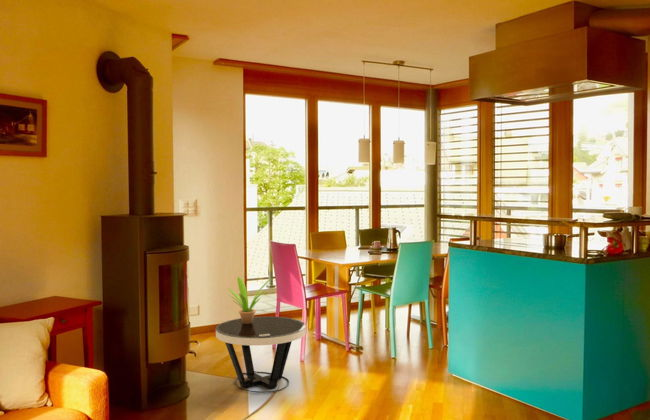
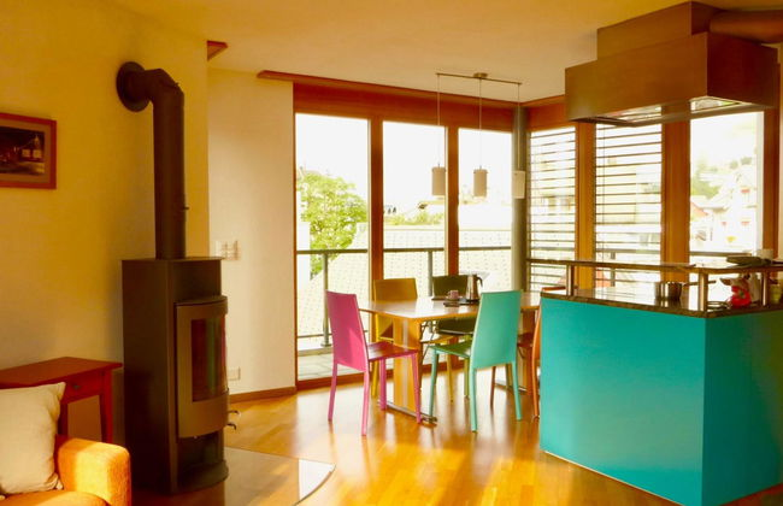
- potted plant (247, 301)
- side table (261, 344)
